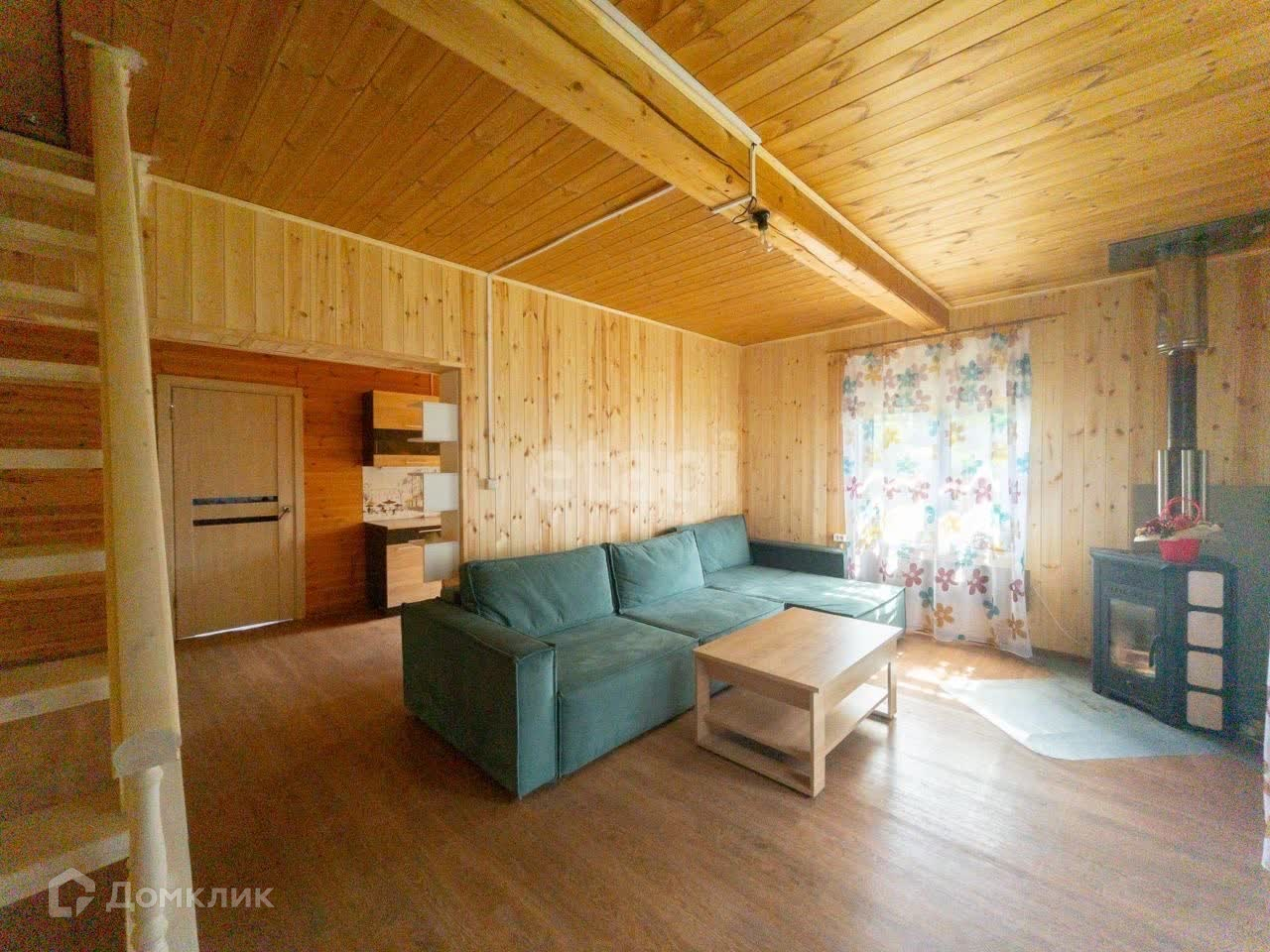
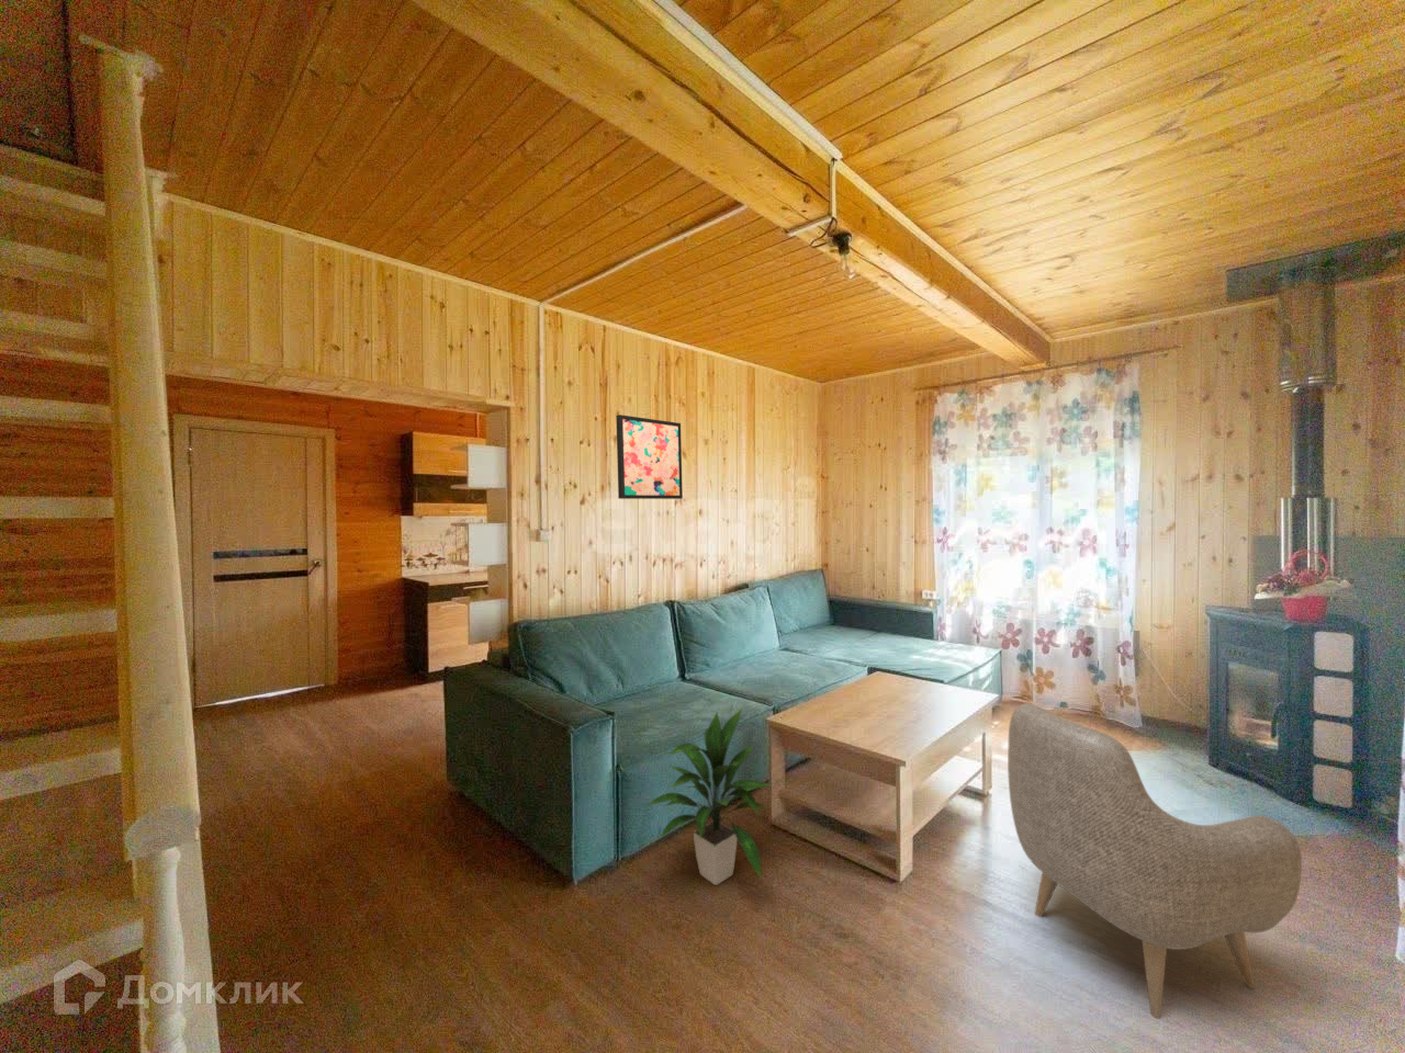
+ wall art (651, 459)
+ indoor plant (716, 799)
+ armchair (1134, 827)
